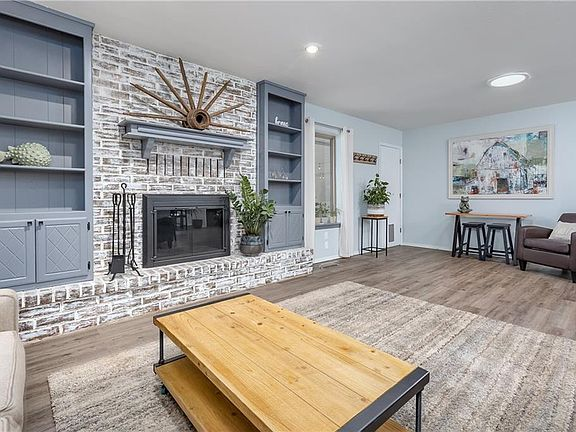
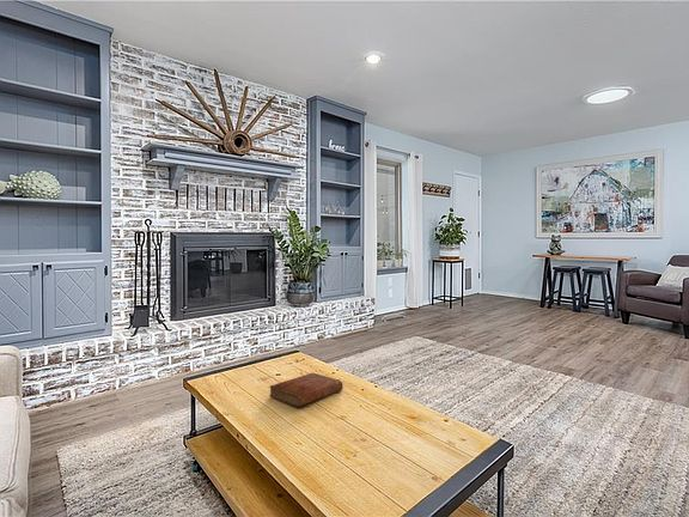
+ bible (306, 388)
